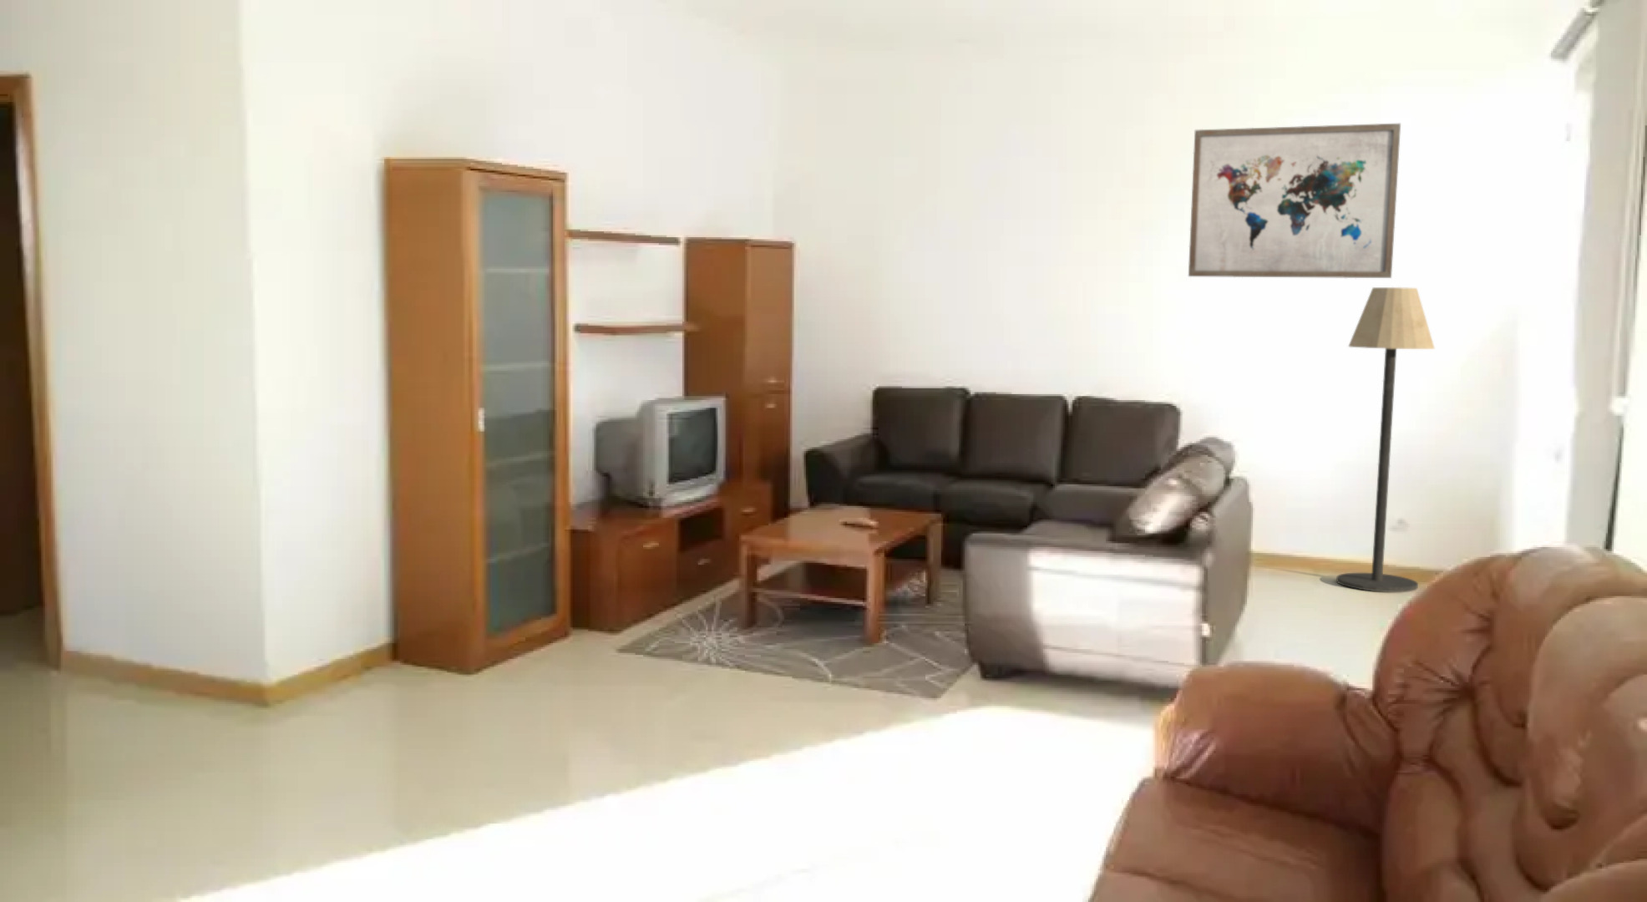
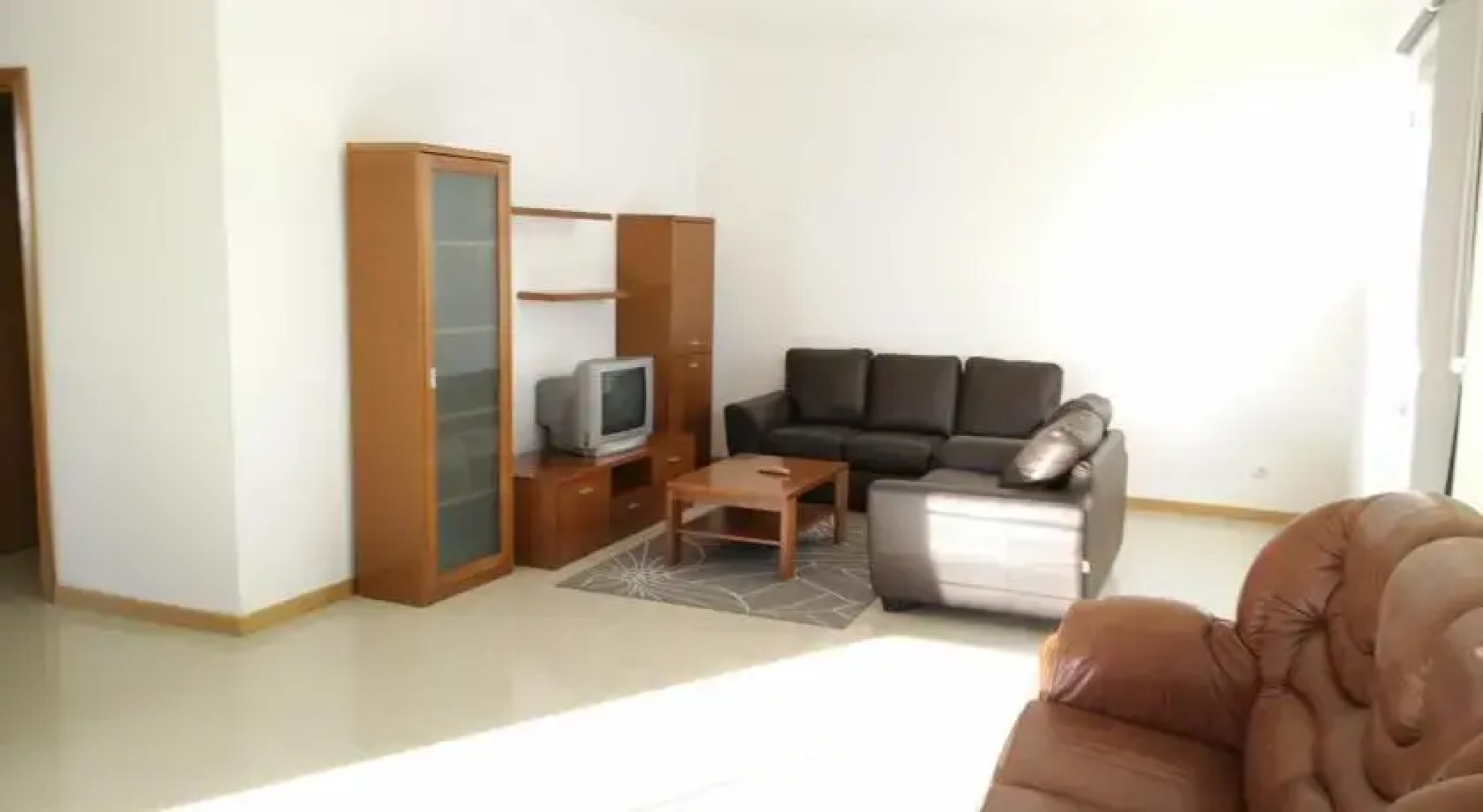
- floor lamp (1385, 438)
- wall art (1291, 202)
